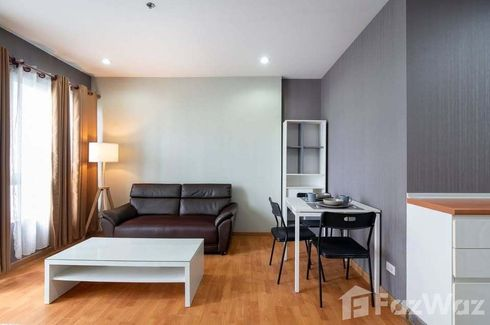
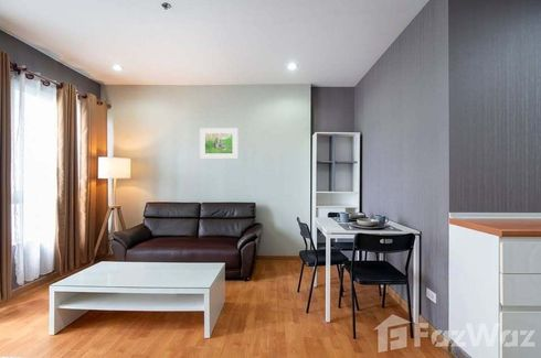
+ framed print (219, 143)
